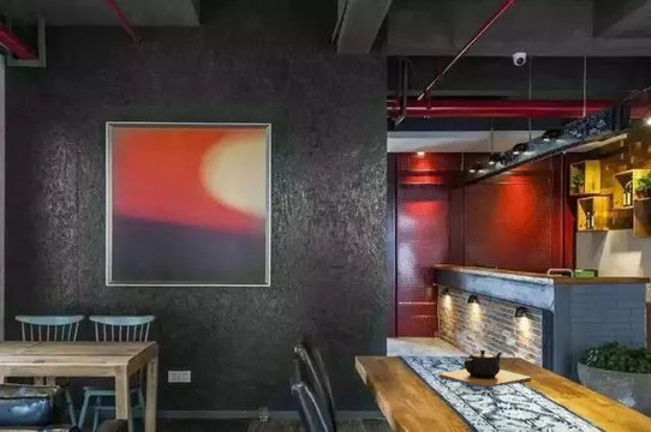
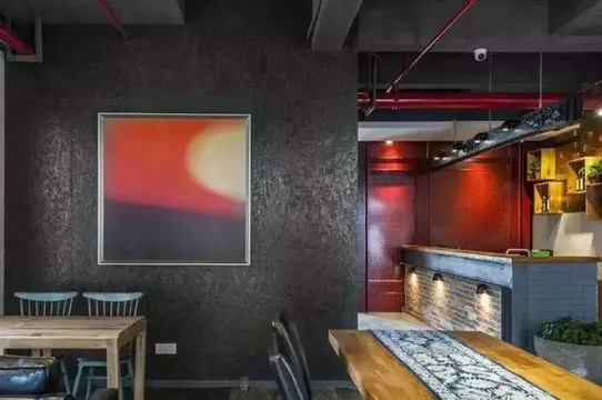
- teapot (484, 364)
